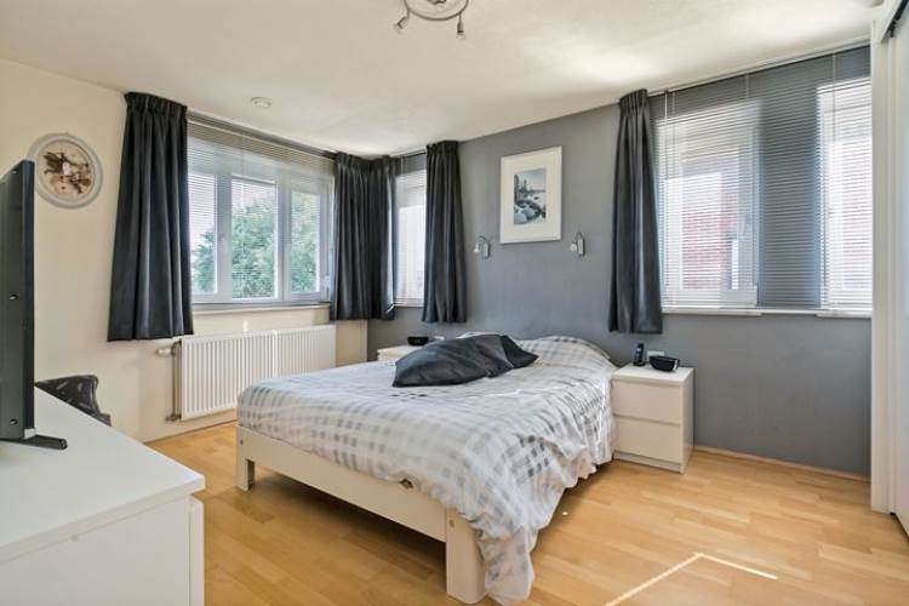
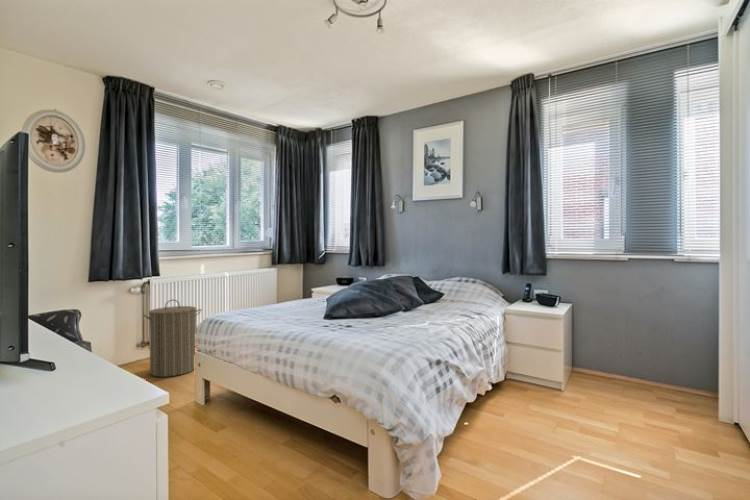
+ laundry hamper (173, 334)
